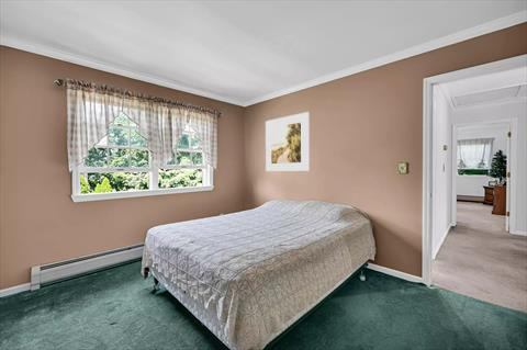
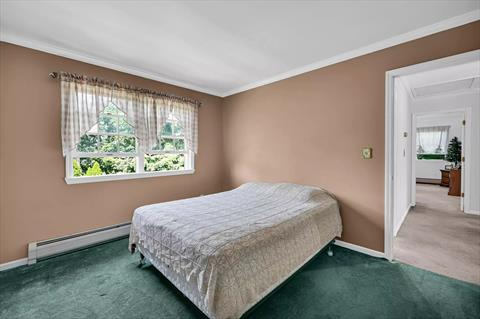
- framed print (285, 144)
